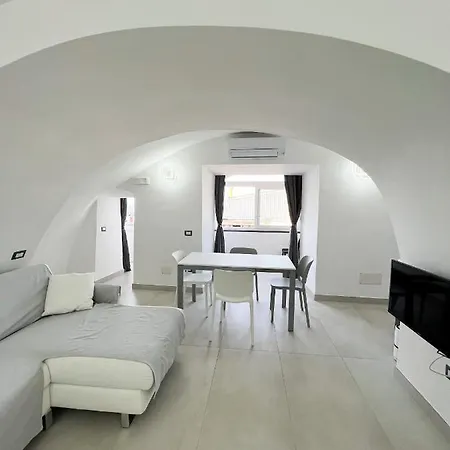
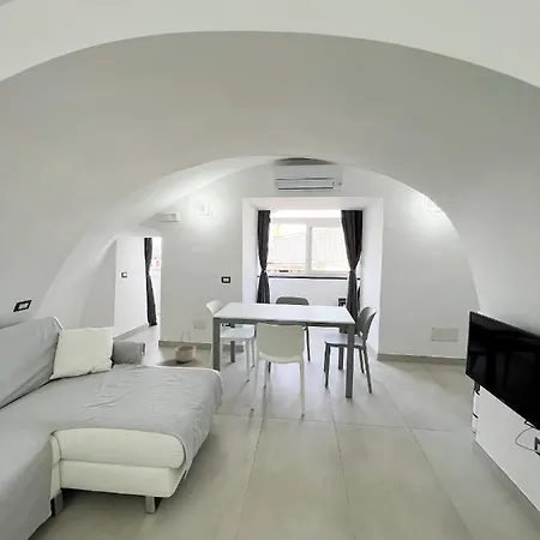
+ basket (185, 346)
